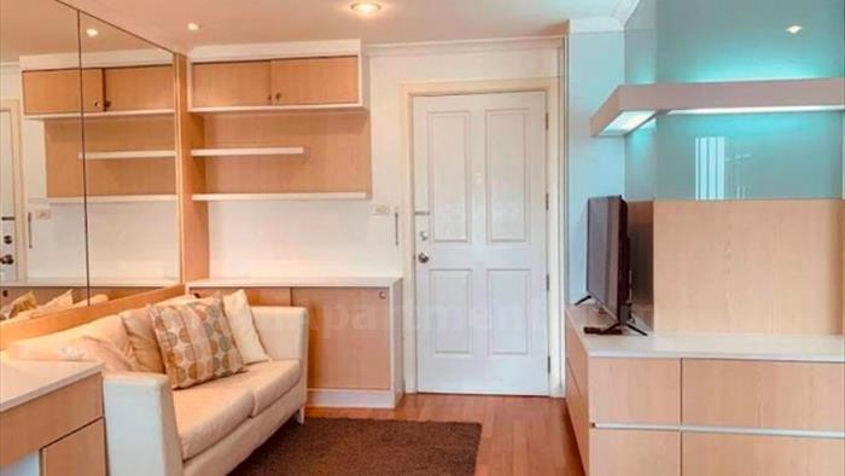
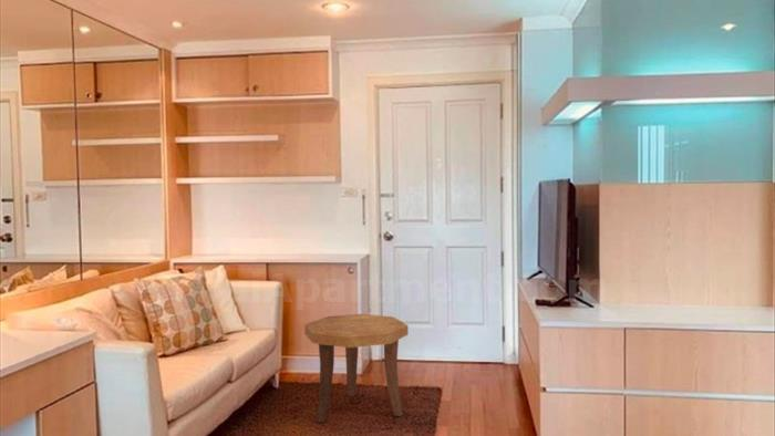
+ side table (356, 366)
